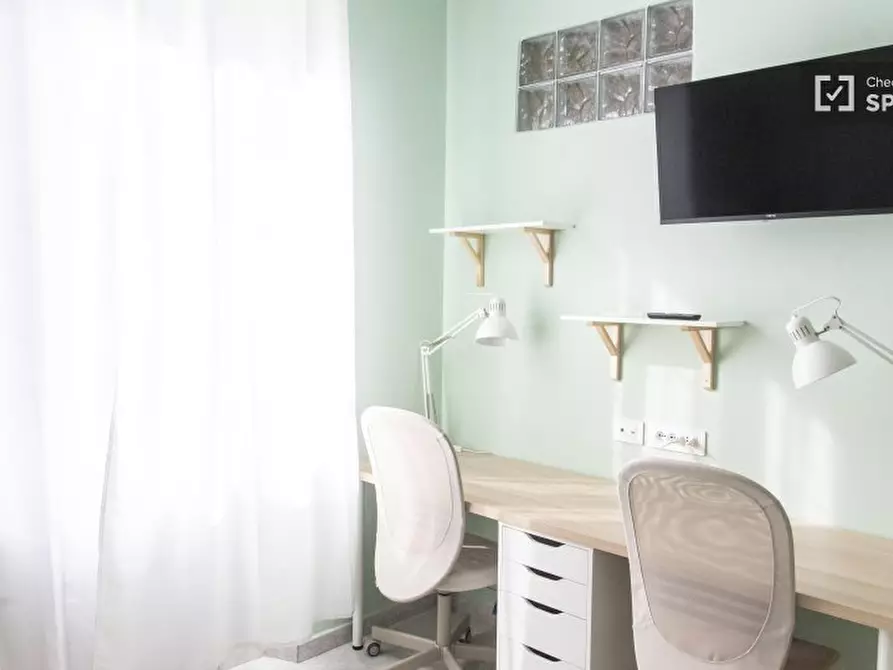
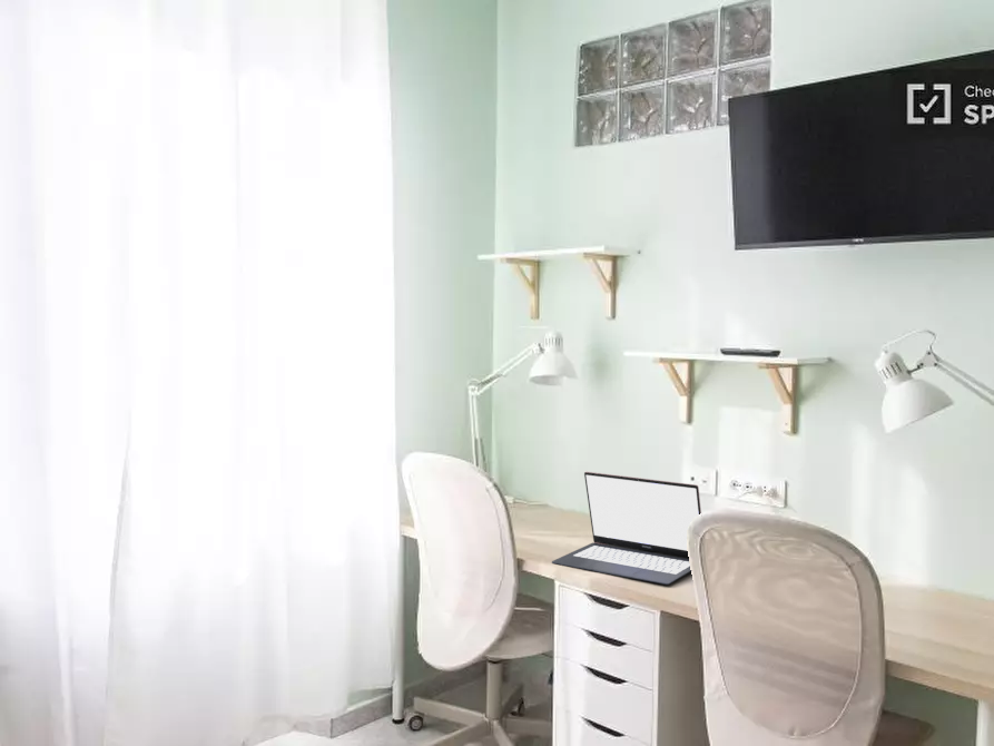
+ laptop (628, 523)
